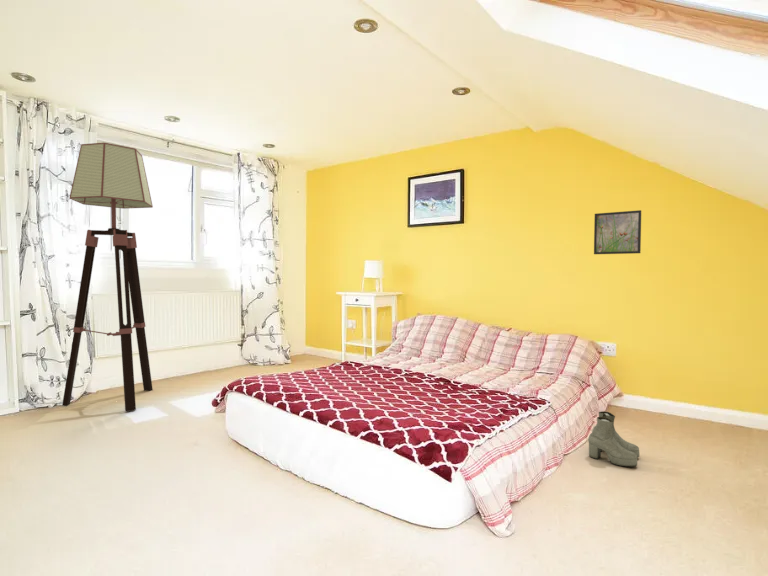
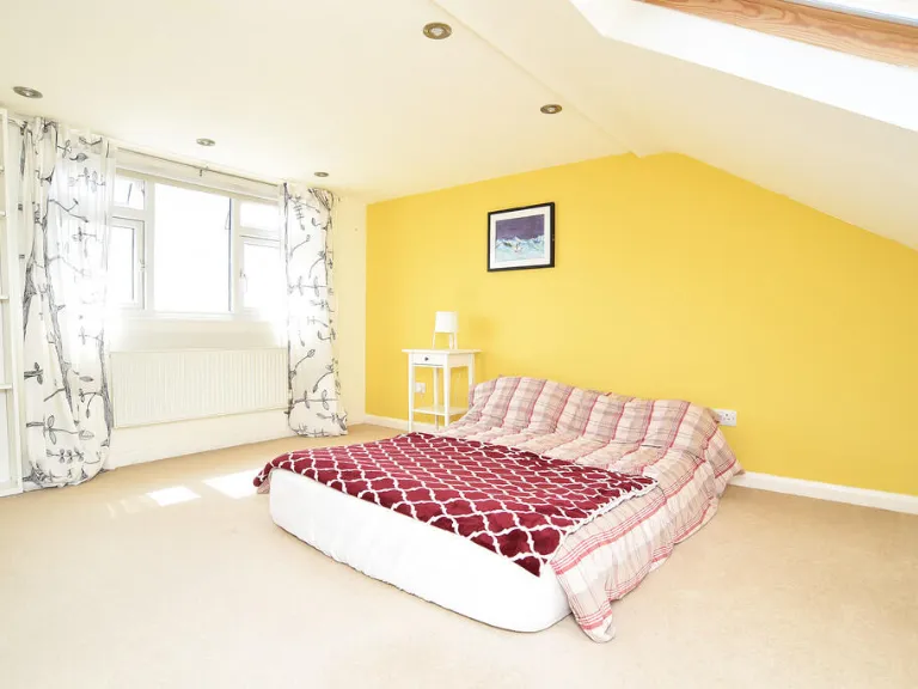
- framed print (616, 233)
- boots (613, 436)
- floor lamp (116, 275)
